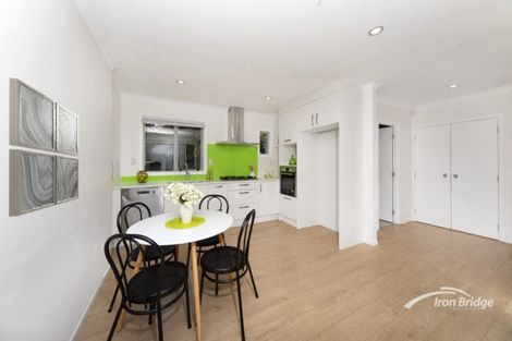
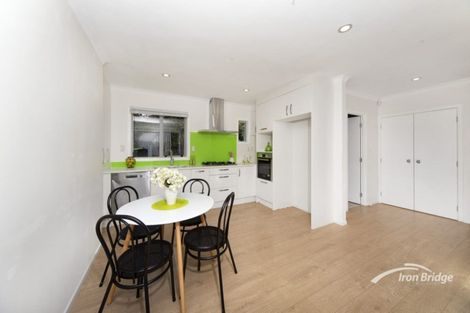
- wall art (52, 151)
